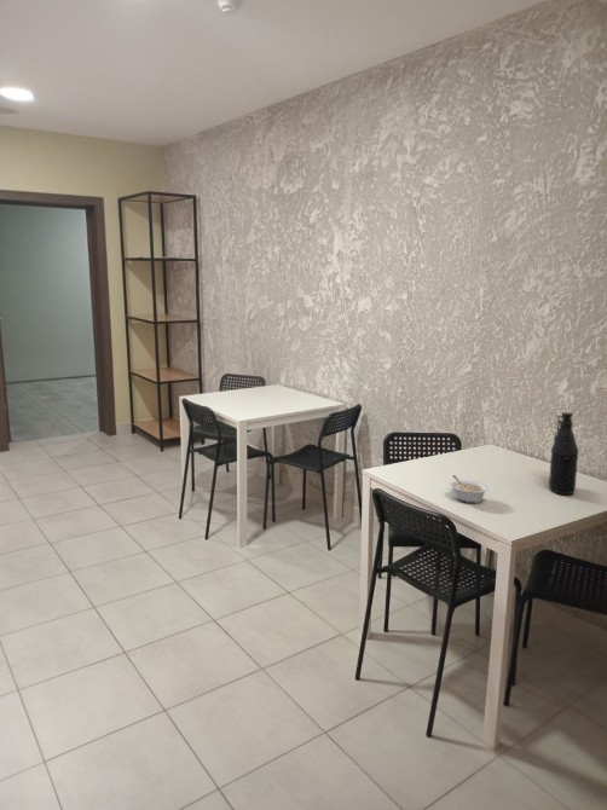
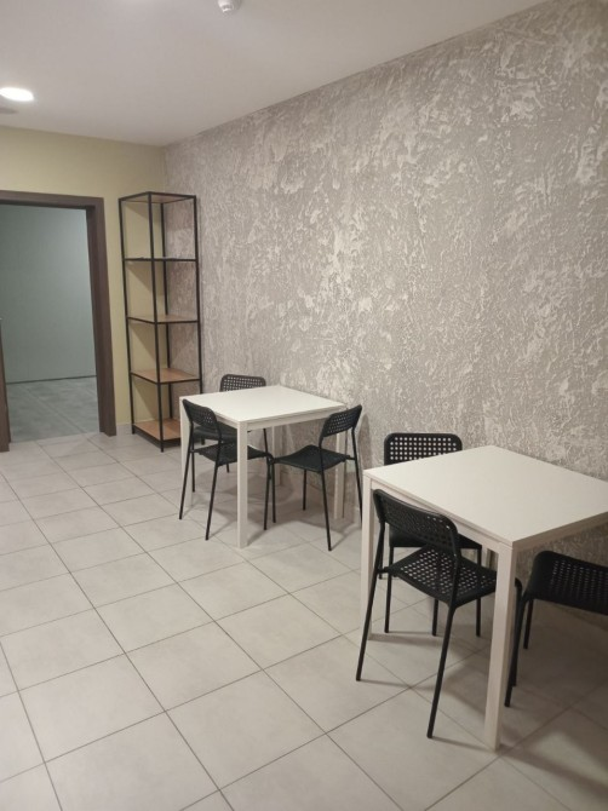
- legume (466, 490)
- bottle (563, 451)
